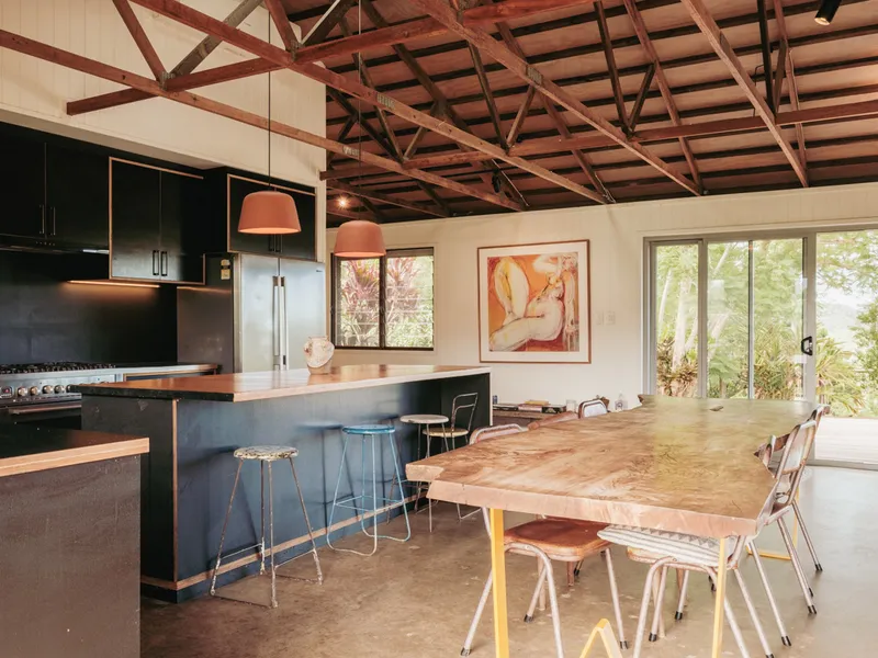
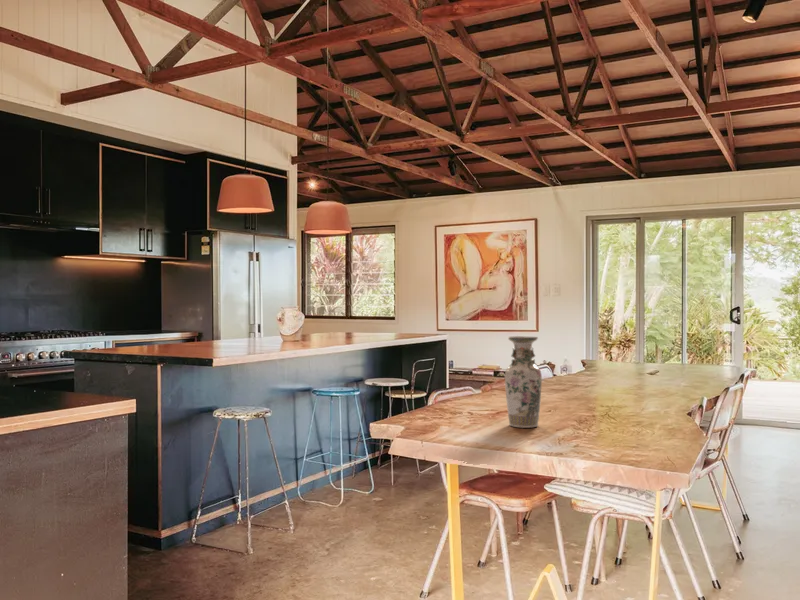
+ vase (523, 380)
